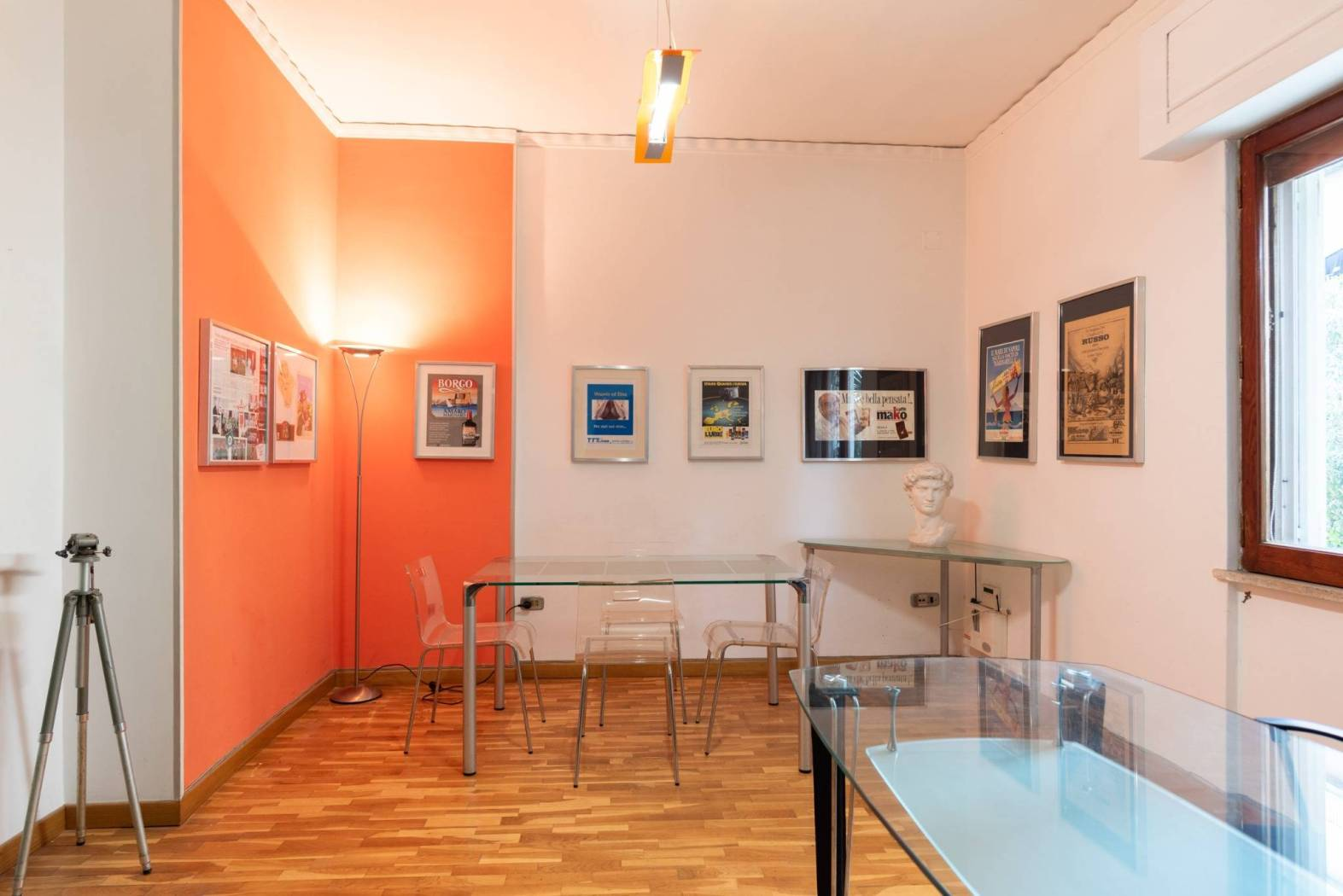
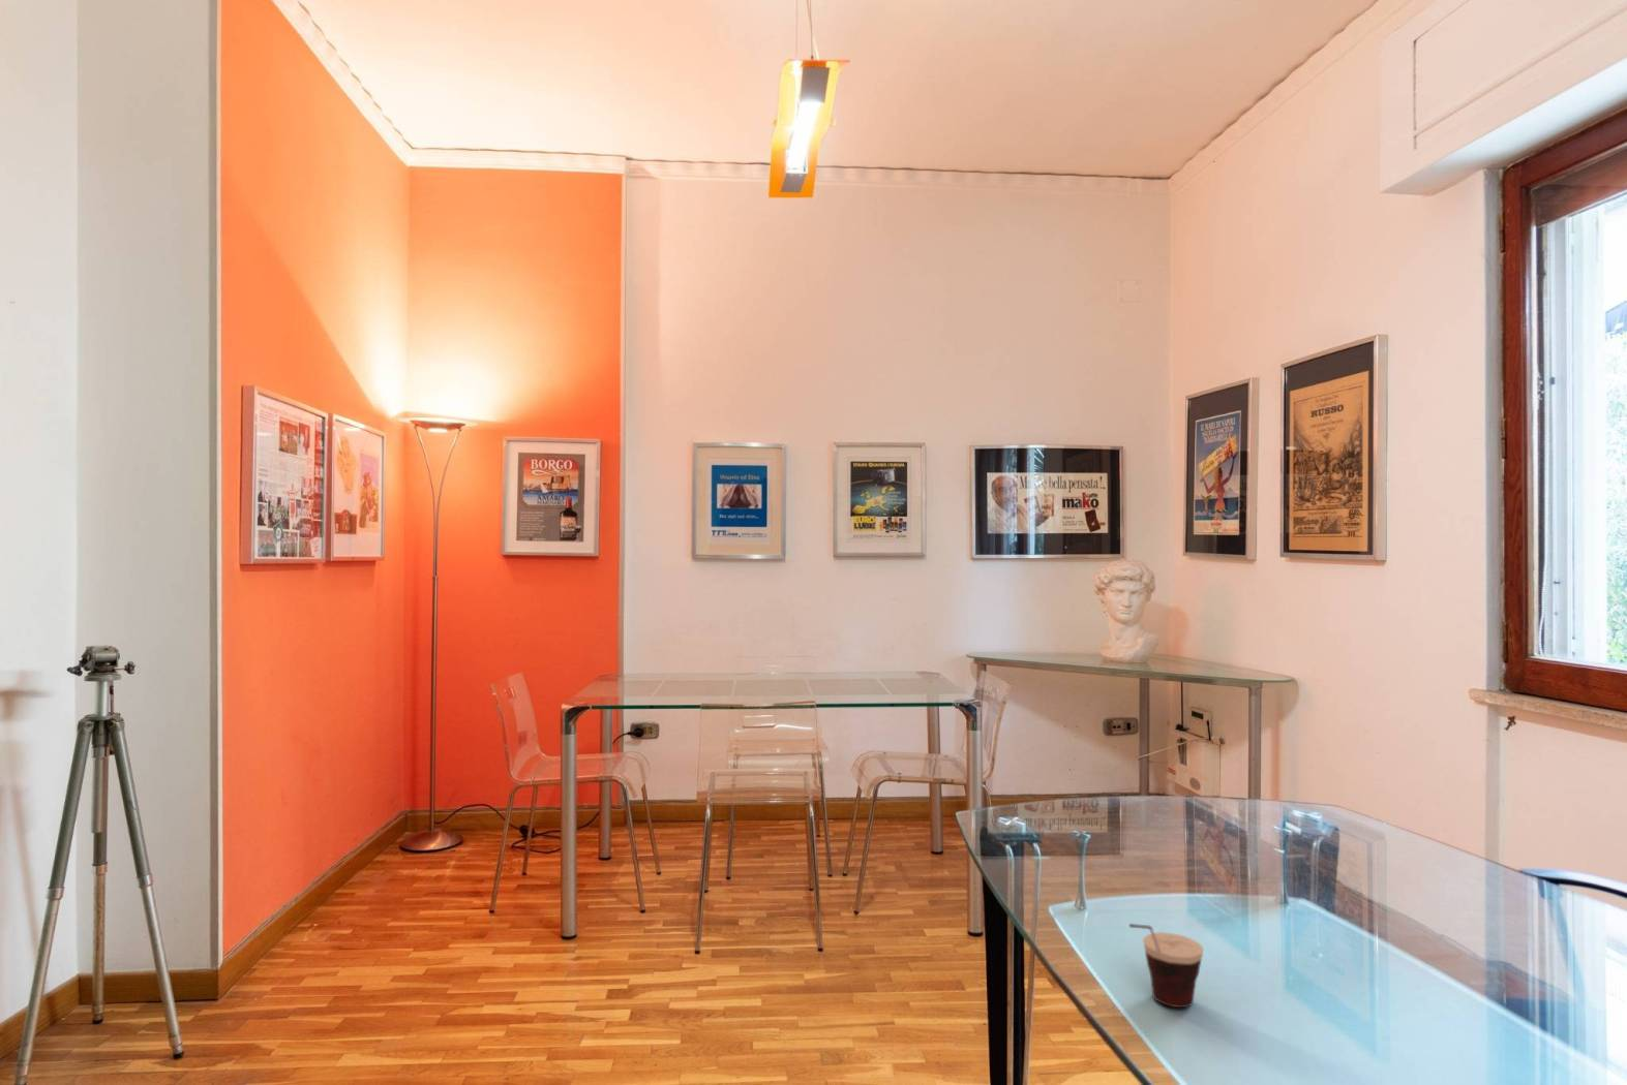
+ cup (1159, 959)
